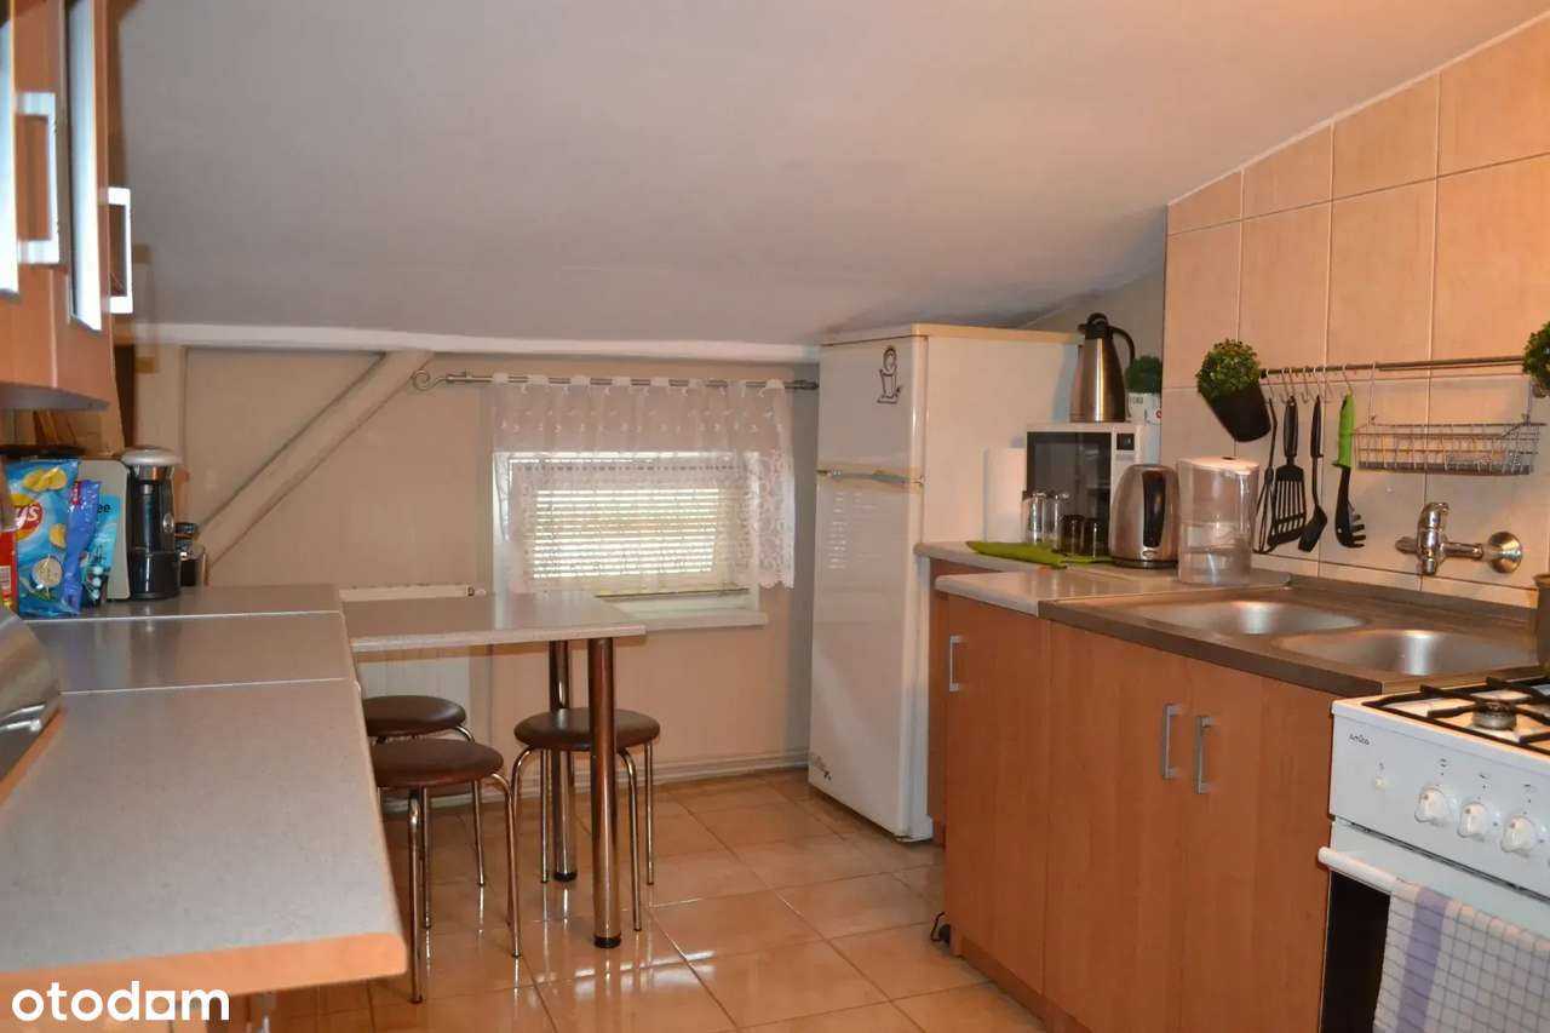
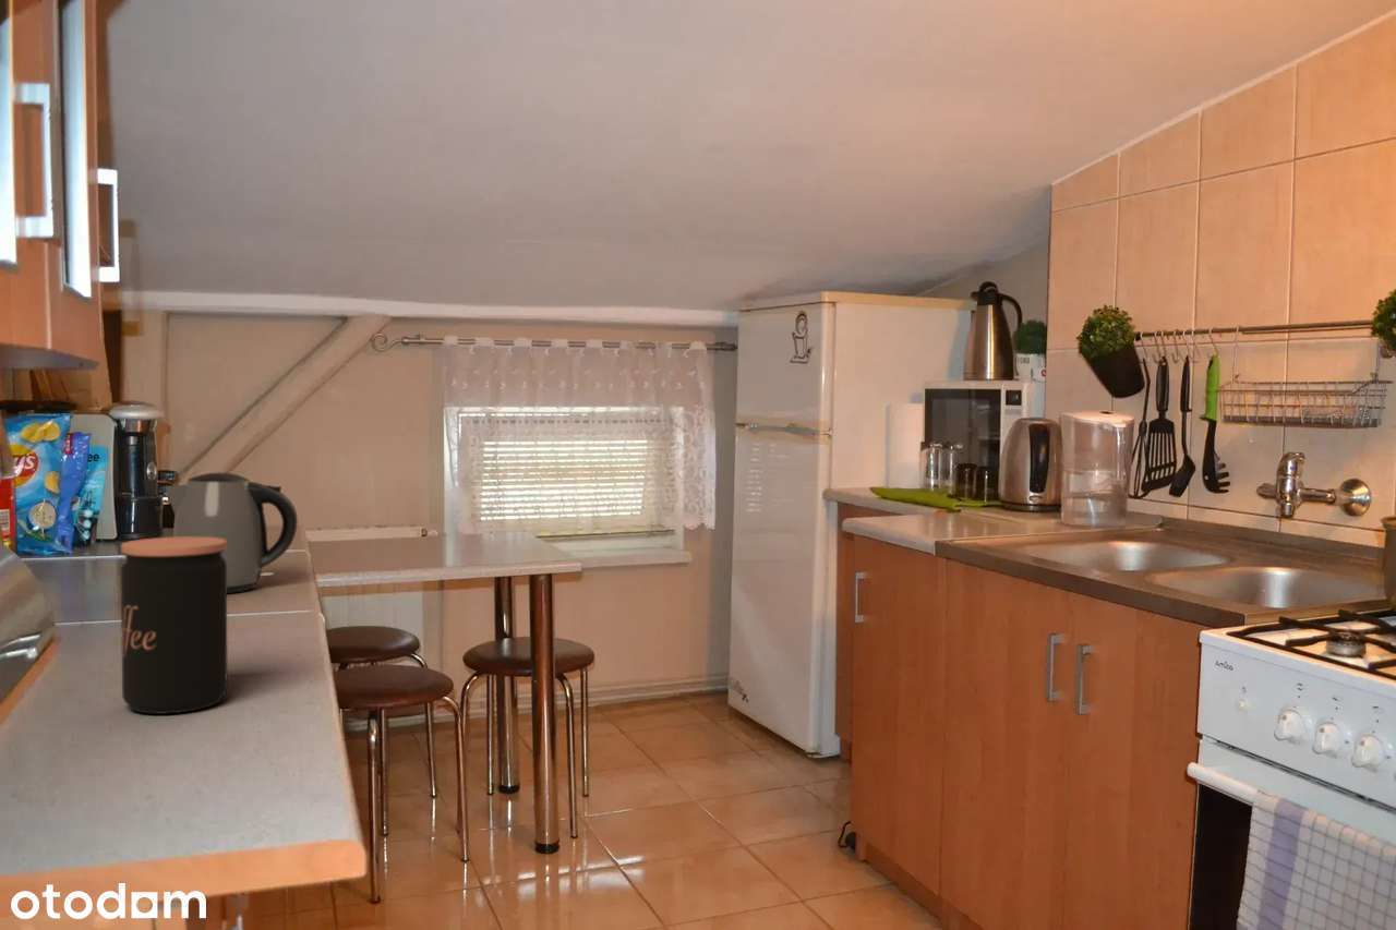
+ coffee jar (174, 623)
+ kettle (232, 530)
